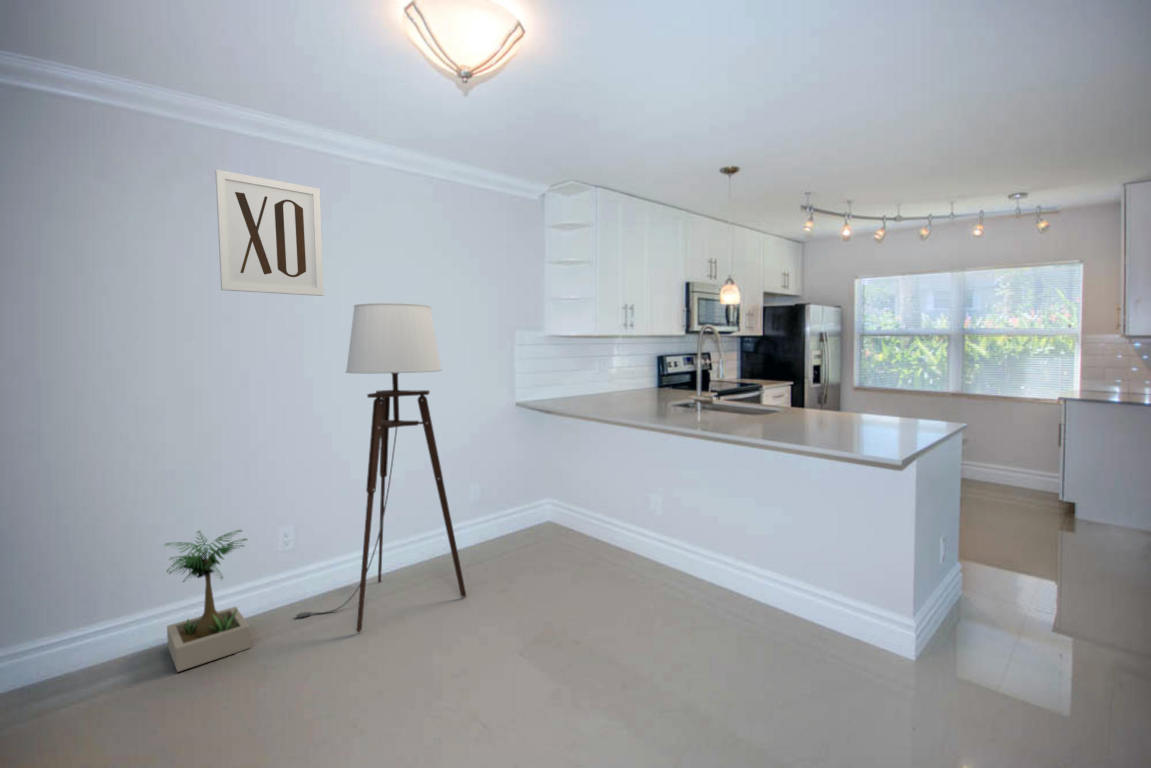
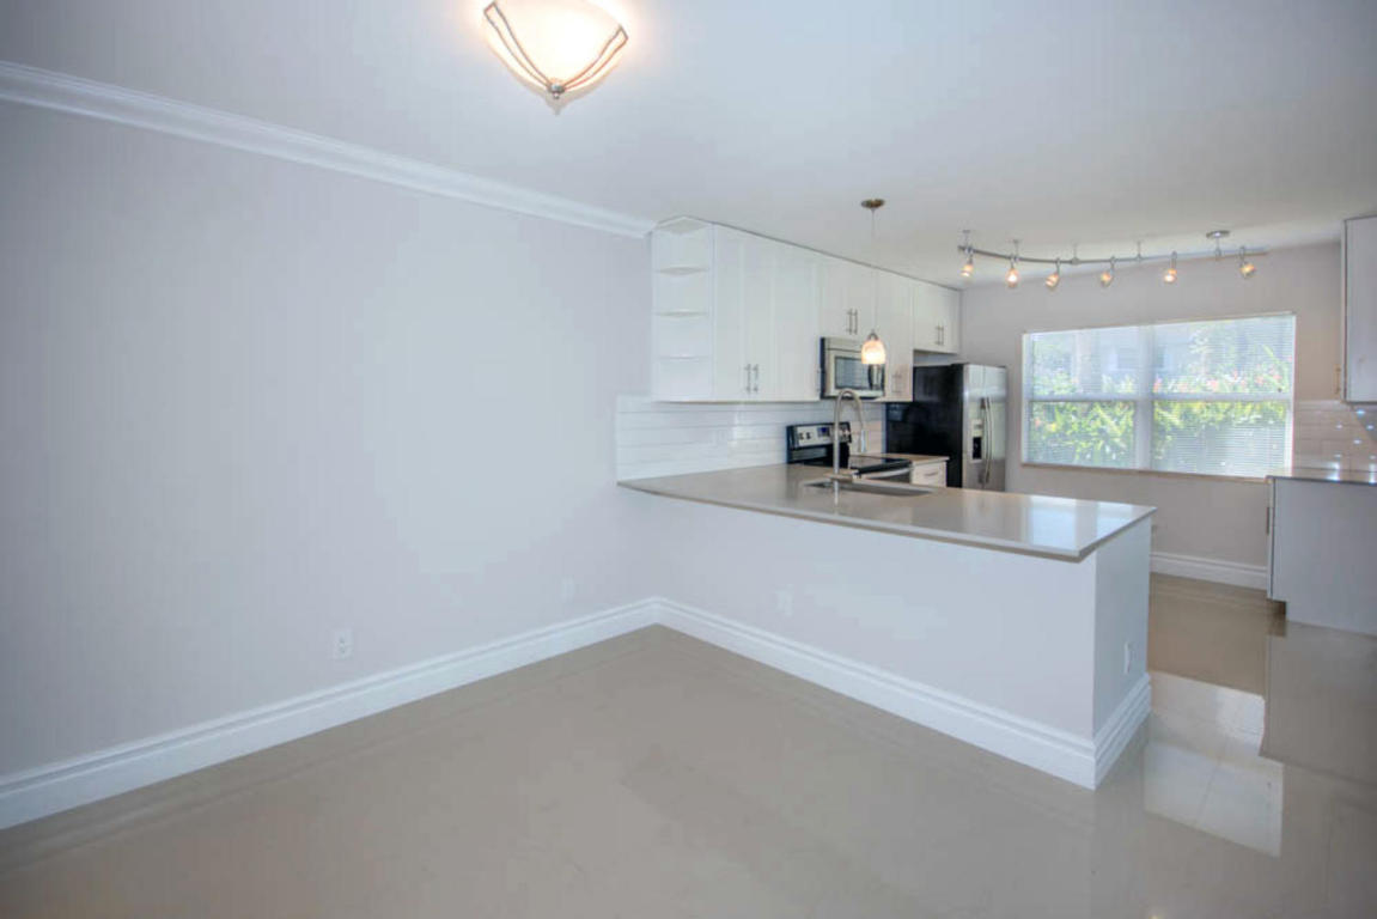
- floor lamp (375, 458)
- potted plant (211, 590)
- wall art (272, 236)
